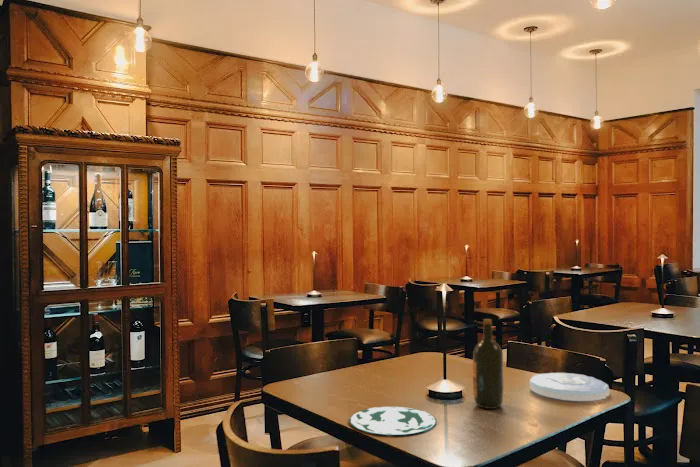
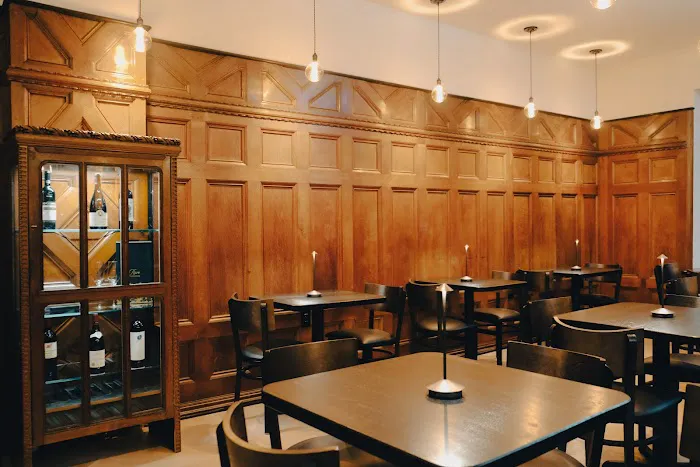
- plate (392, 416)
- wine bottle (487, 362)
- plate (568, 383)
